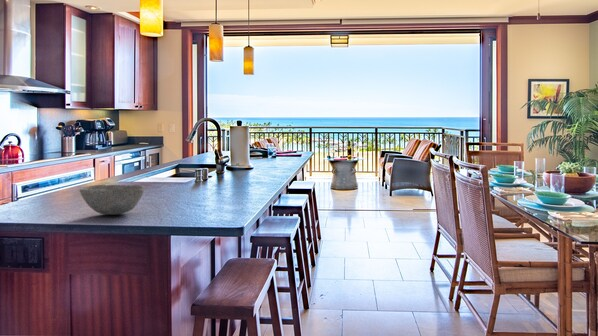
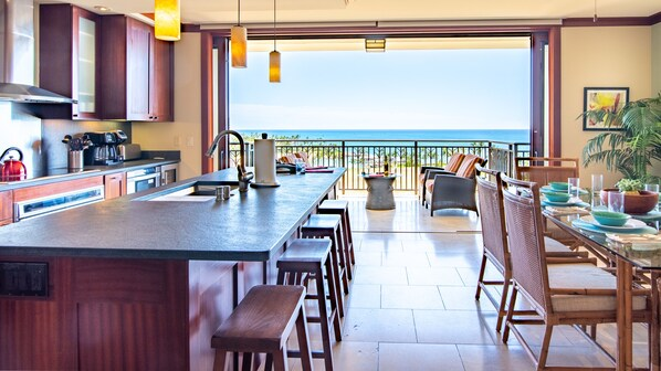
- bowl (113, 200)
